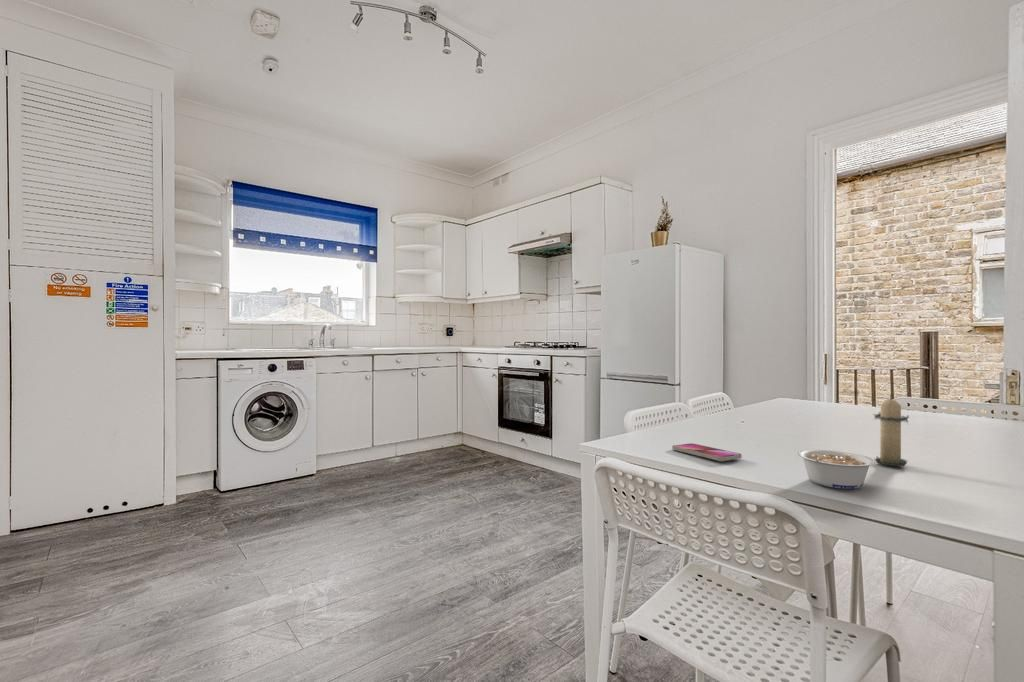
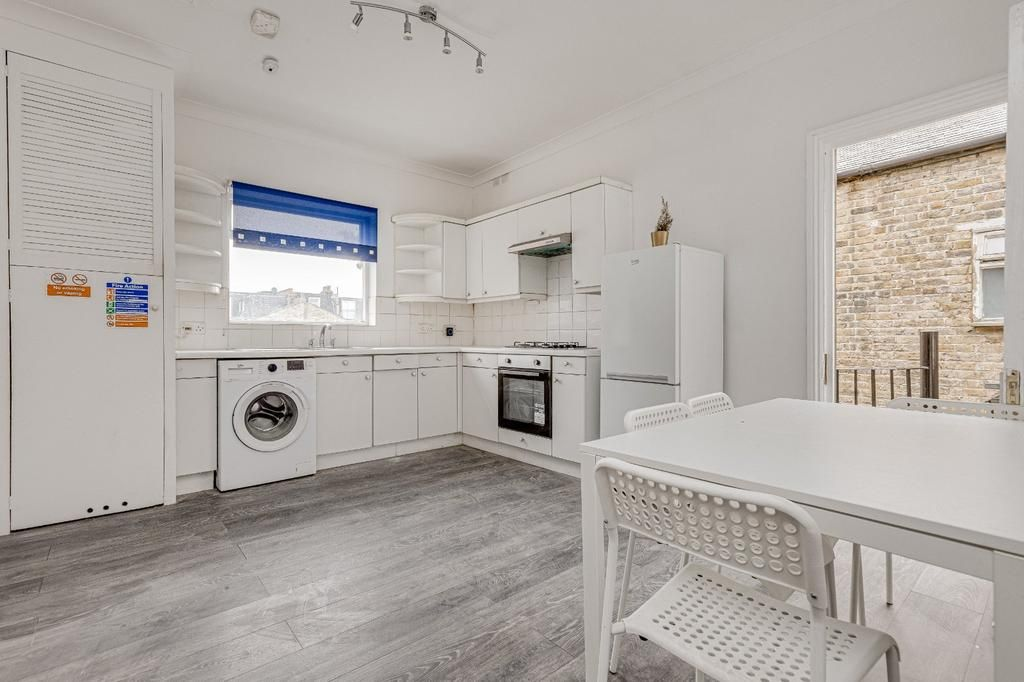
- legume (835, 467)
- smartphone (705, 451)
- candle (890, 429)
